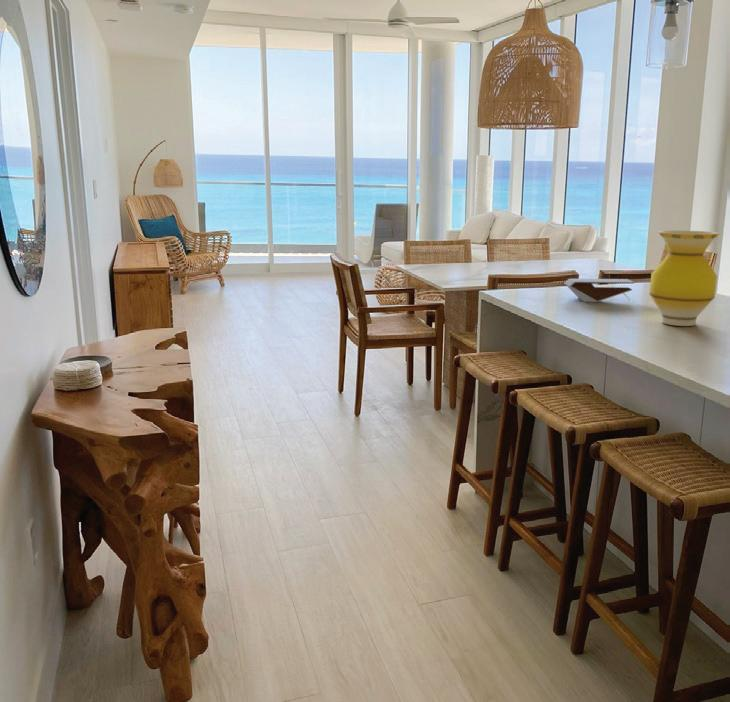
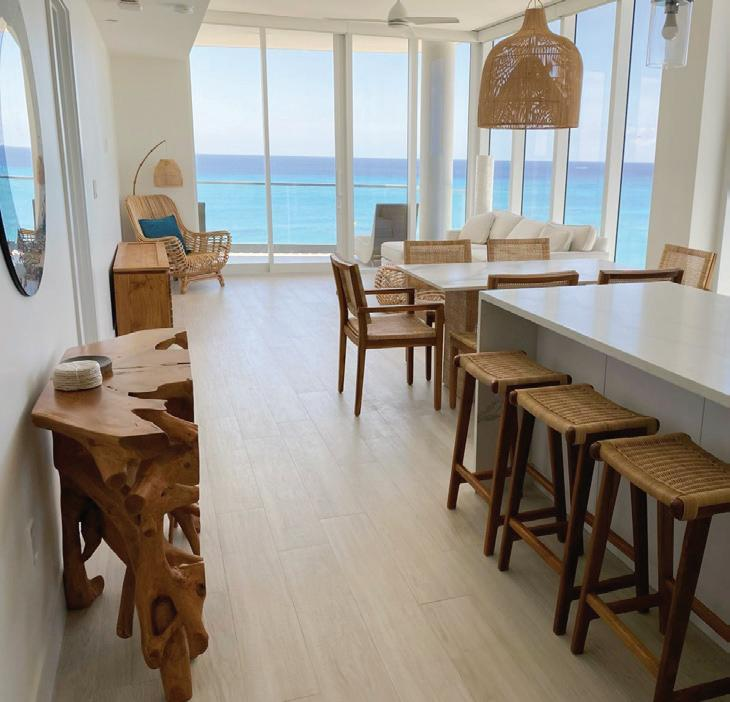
- vase (683, 278)
- decorative bowl (598, 290)
